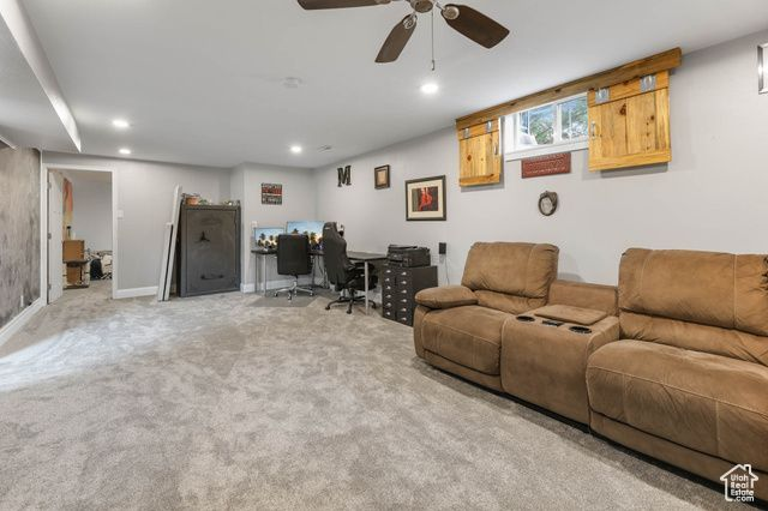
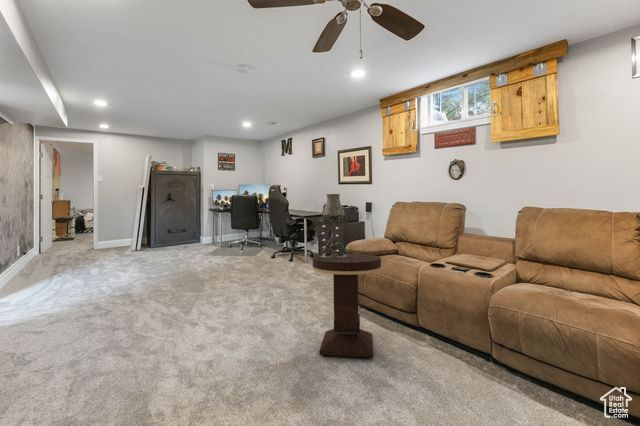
+ side table (346, 301)
+ table lamp (333, 225)
